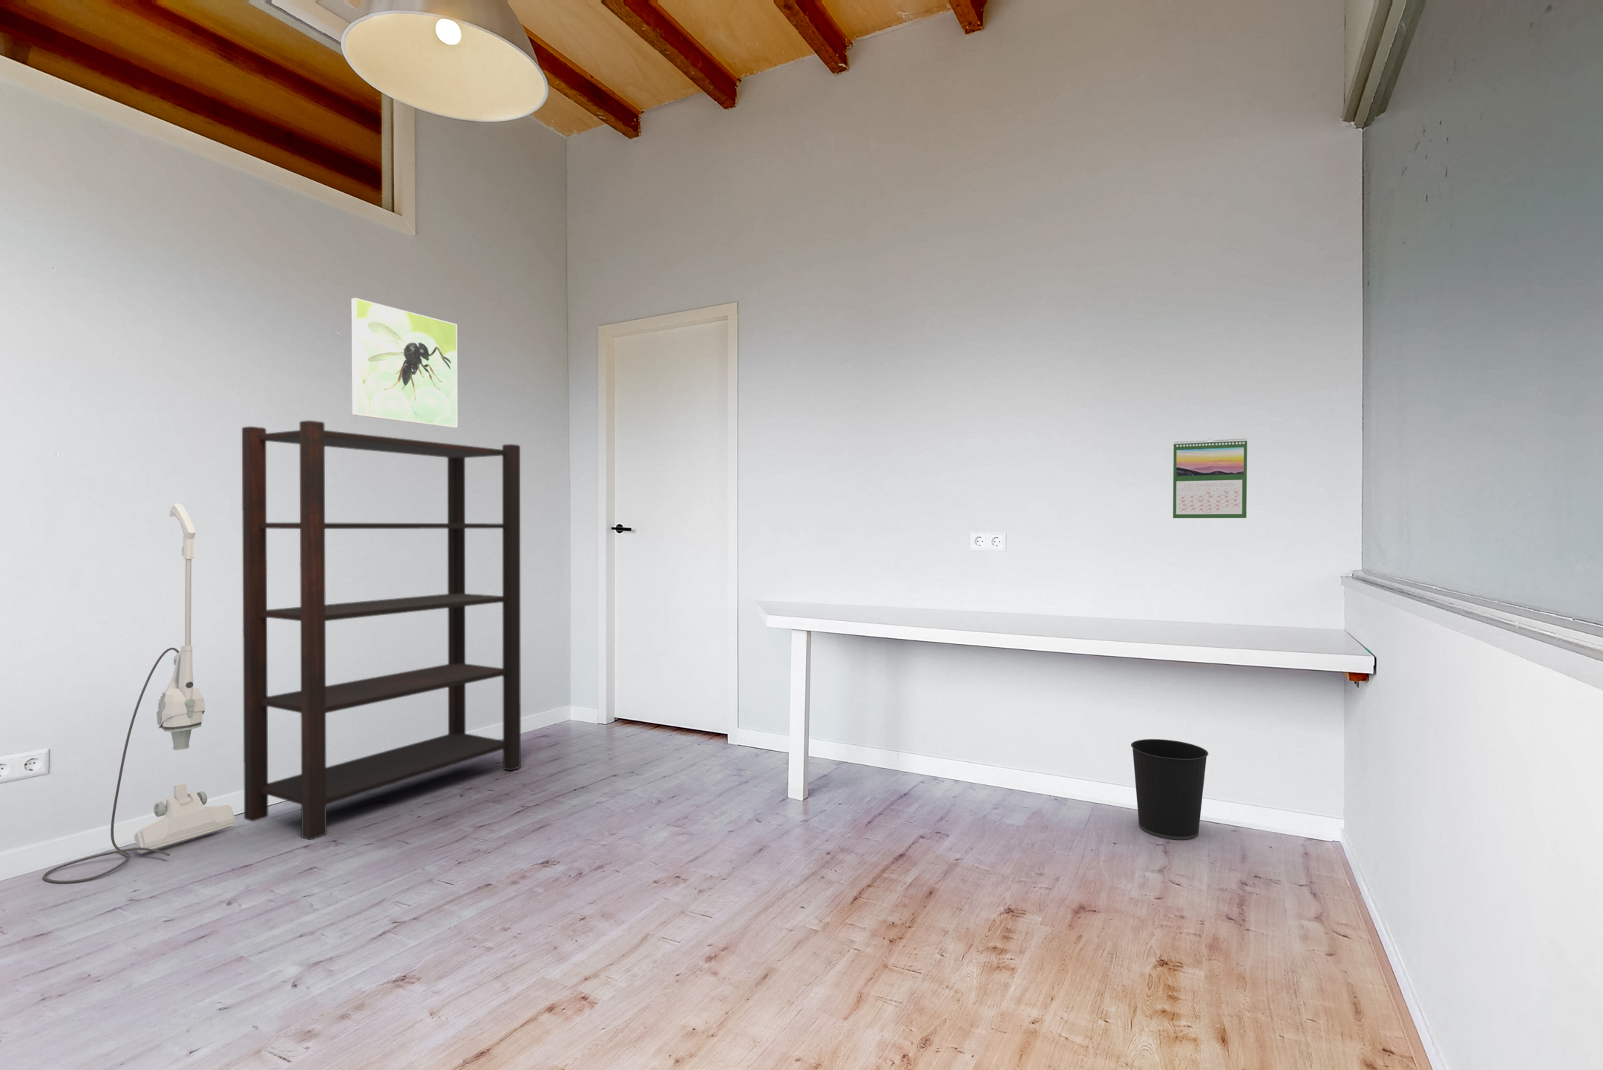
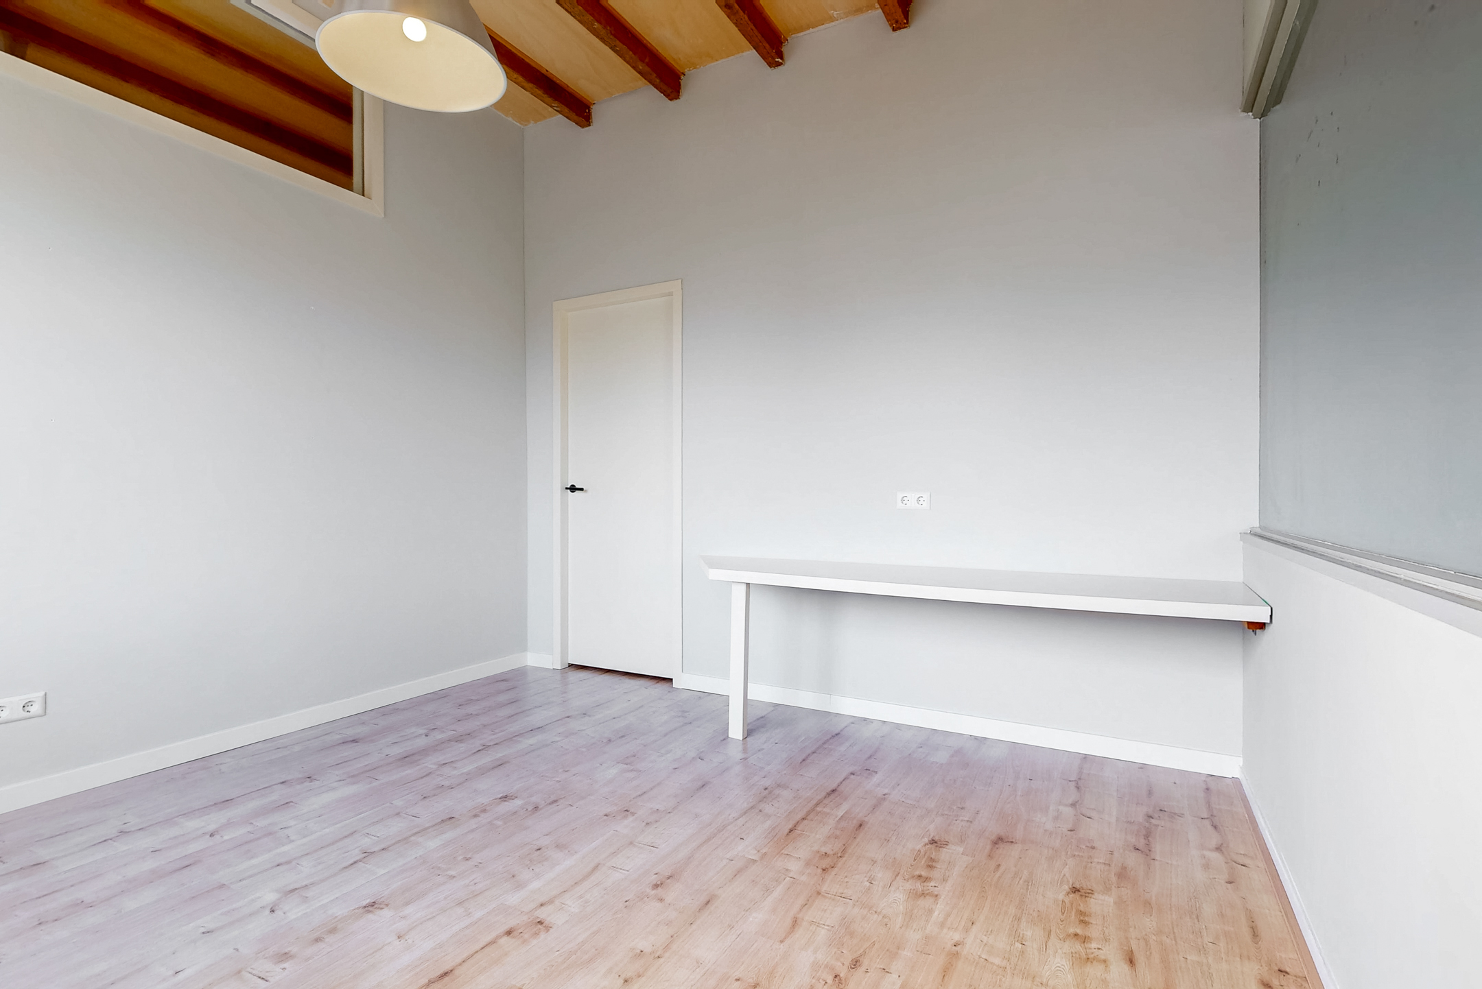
- vacuum cleaner (148, 677)
- wastebasket (1168, 789)
- bookshelf (395, 613)
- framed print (407, 367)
- calendar (1209, 478)
